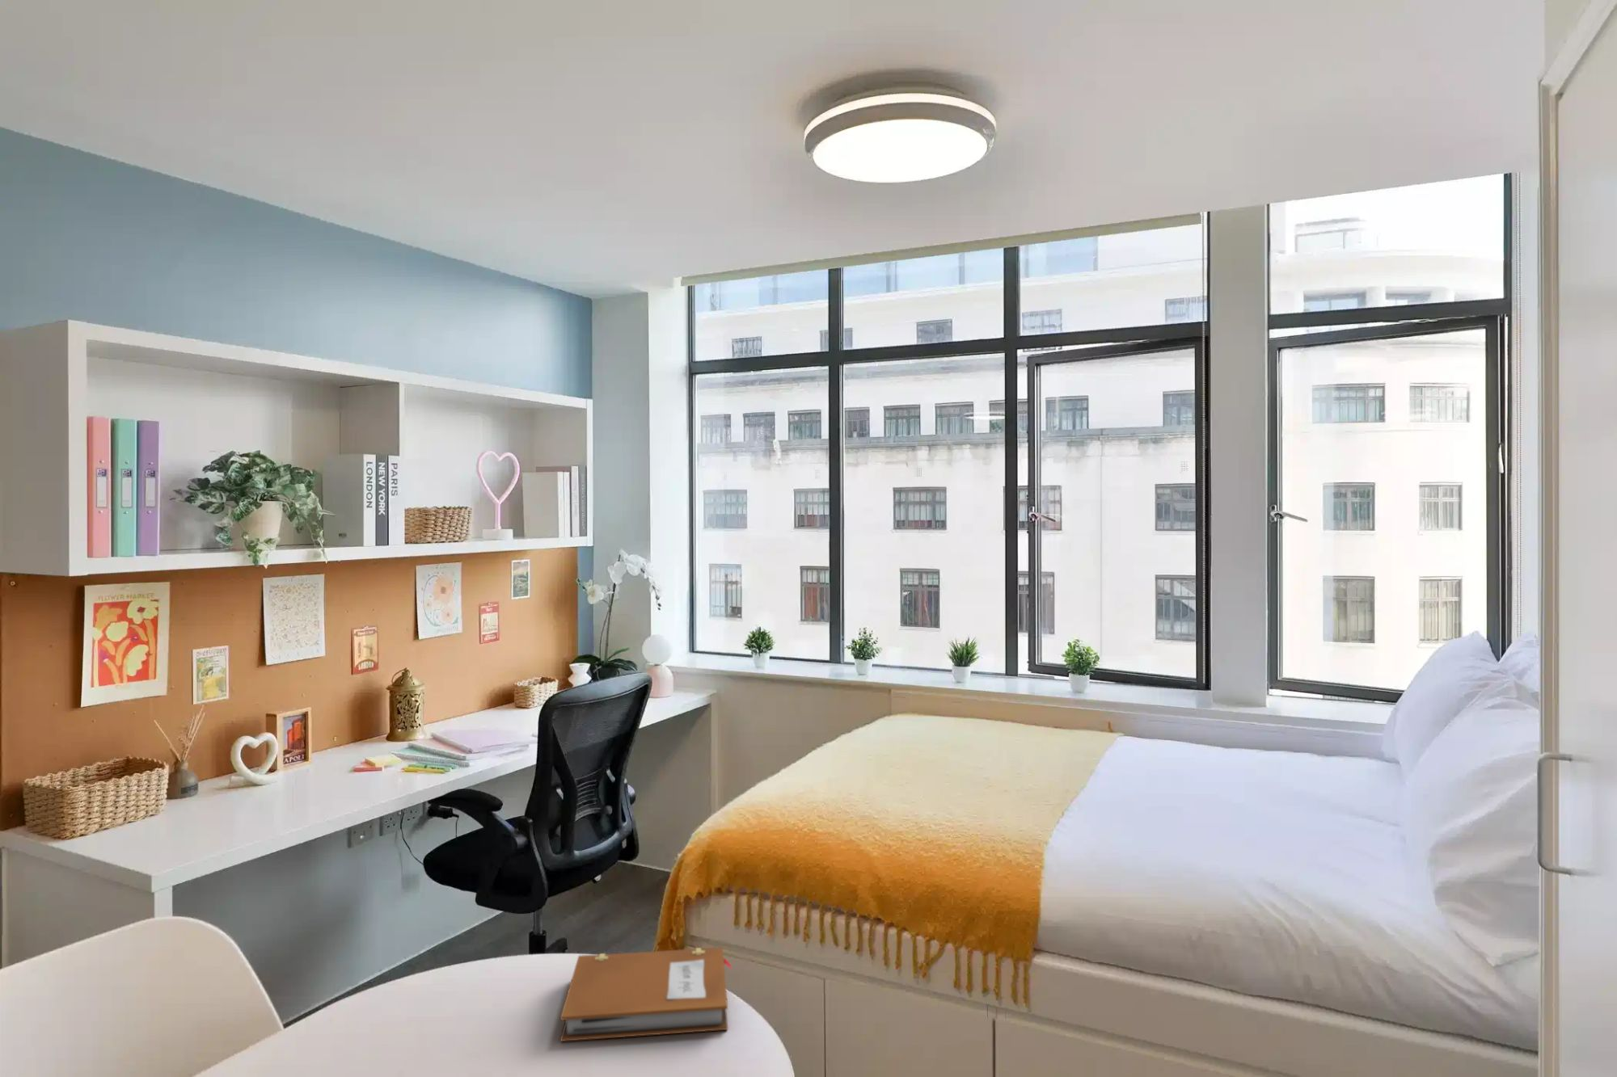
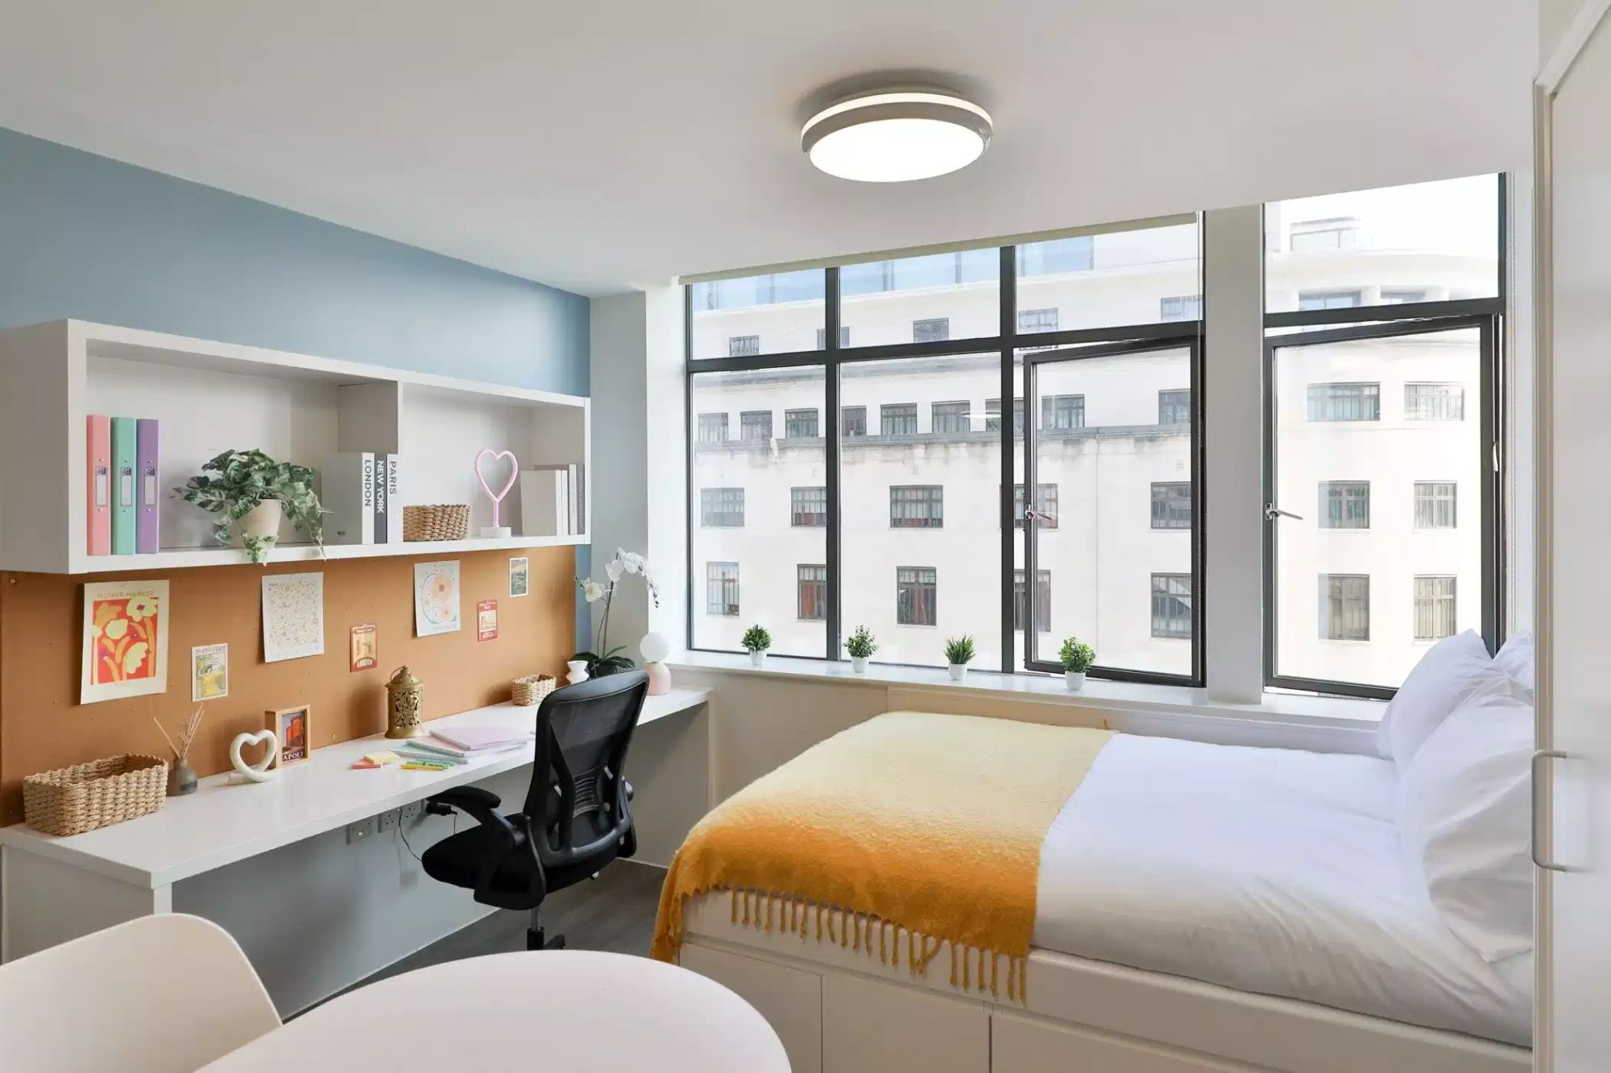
- notebook (653, 988)
